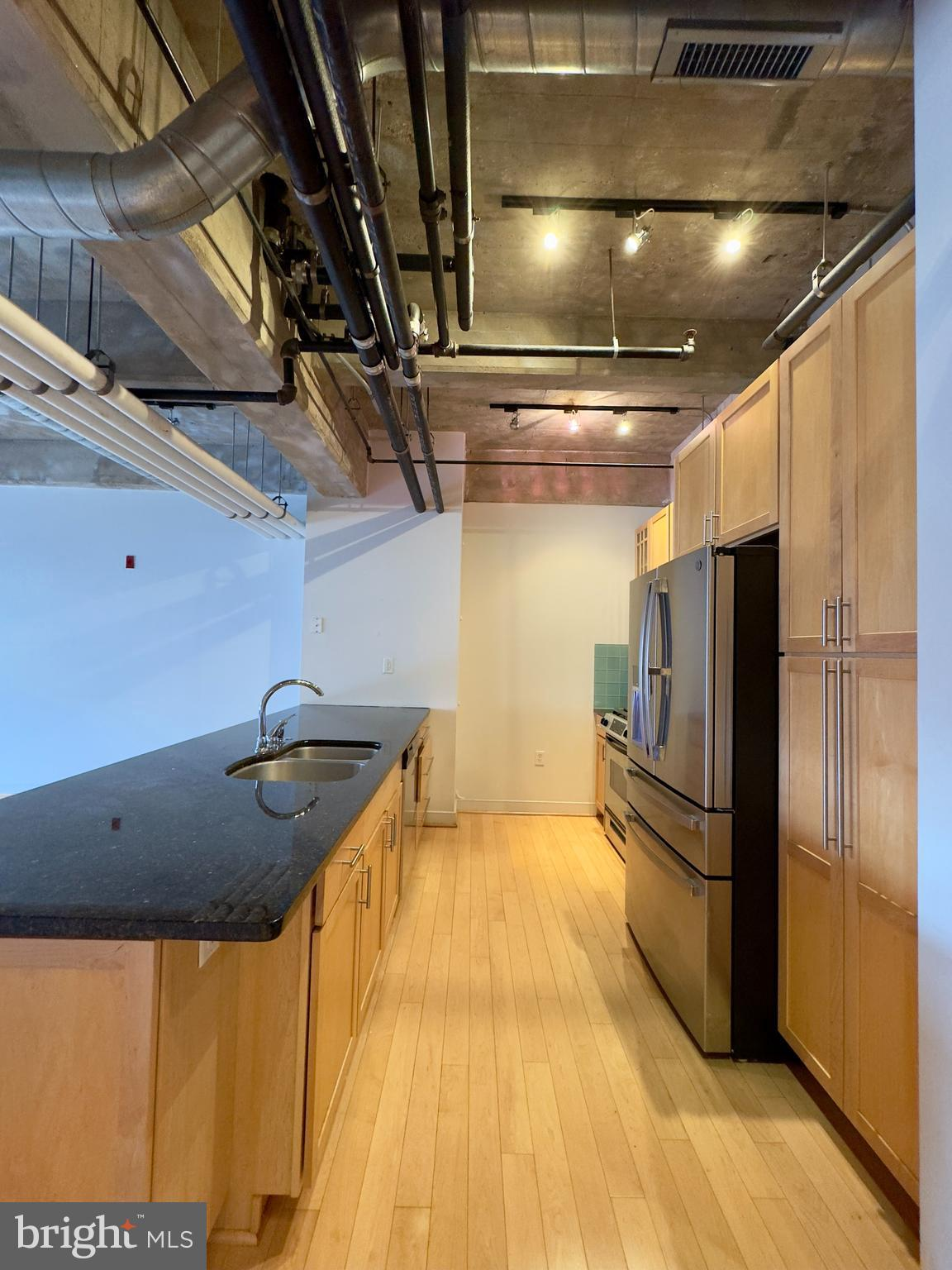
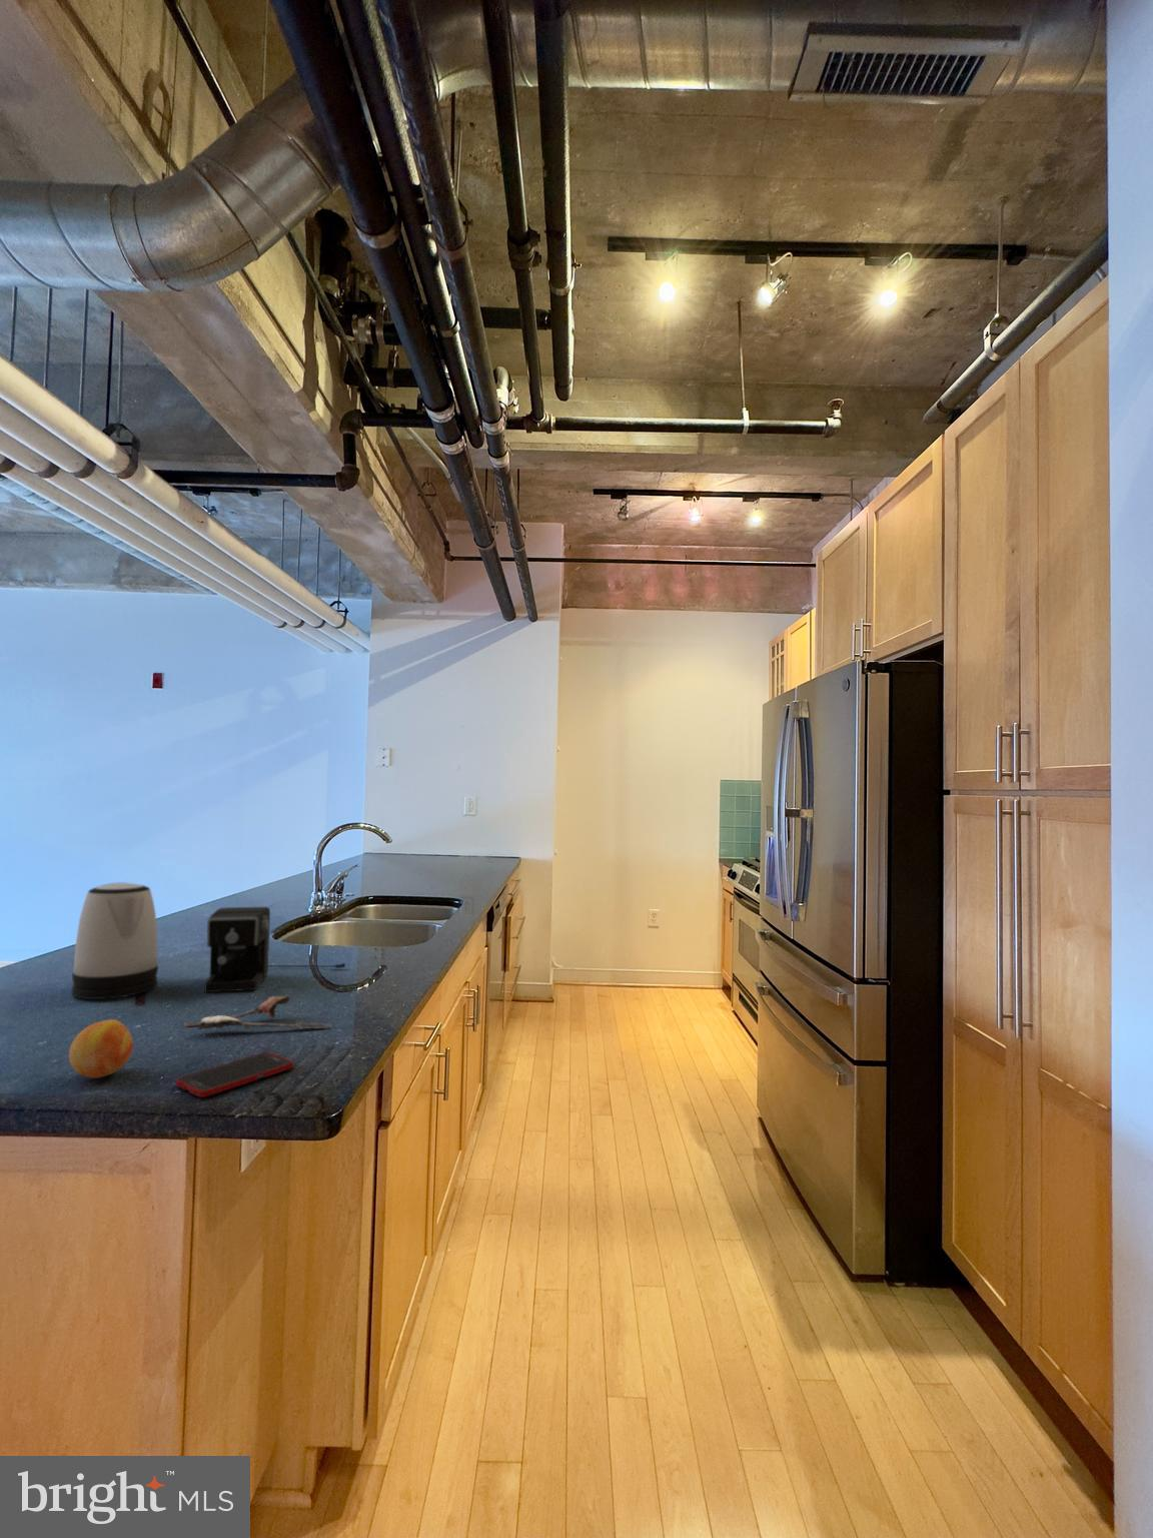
+ kettle (114, 934)
+ coffee maker (268, 945)
+ spoon (258, 1014)
+ fruit (101, 1049)
+ cell phone (236, 1073)
